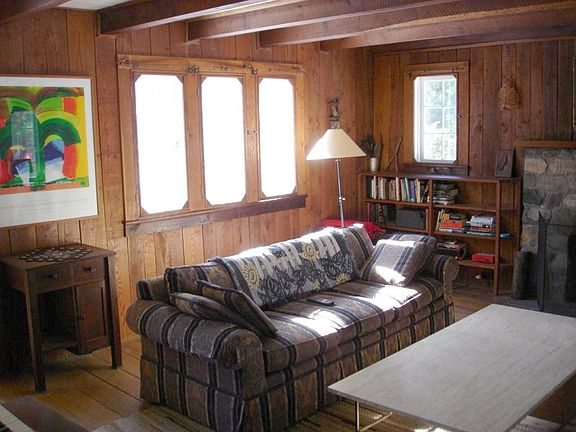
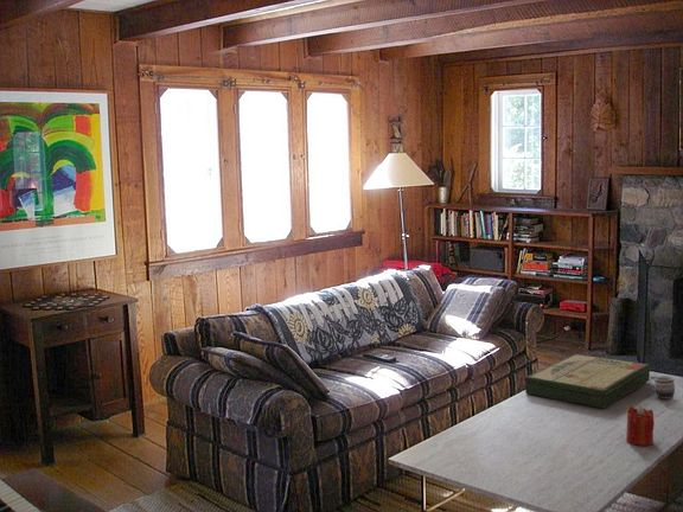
+ mug (660, 386)
+ candle (639, 422)
+ board game (588, 378)
